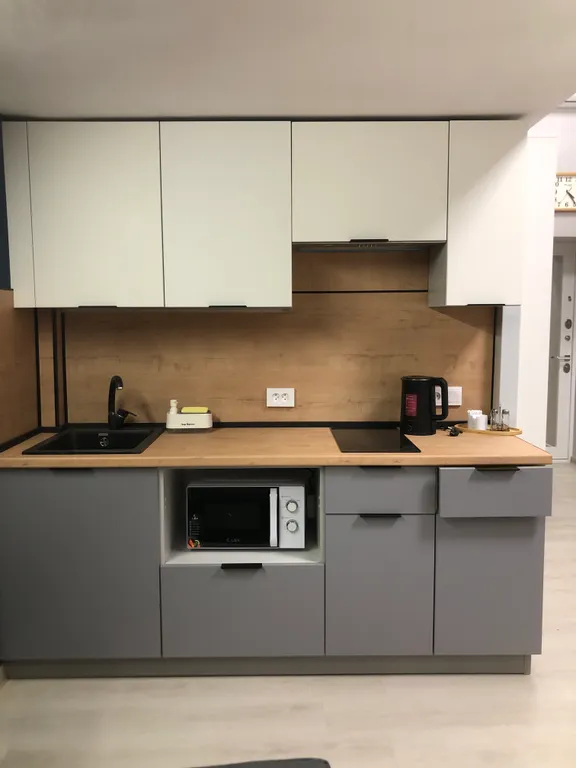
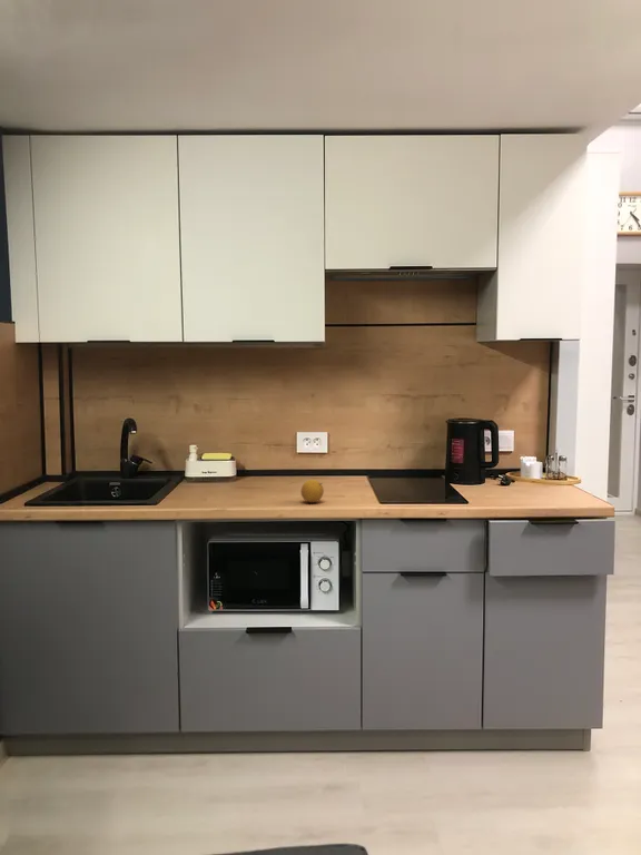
+ fruit (312, 491)
